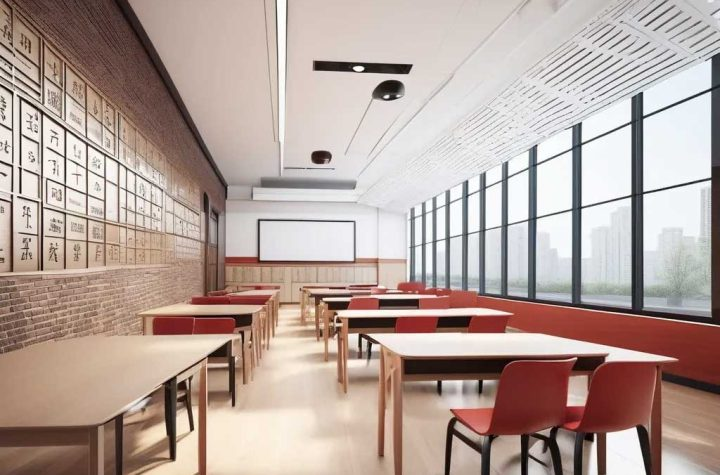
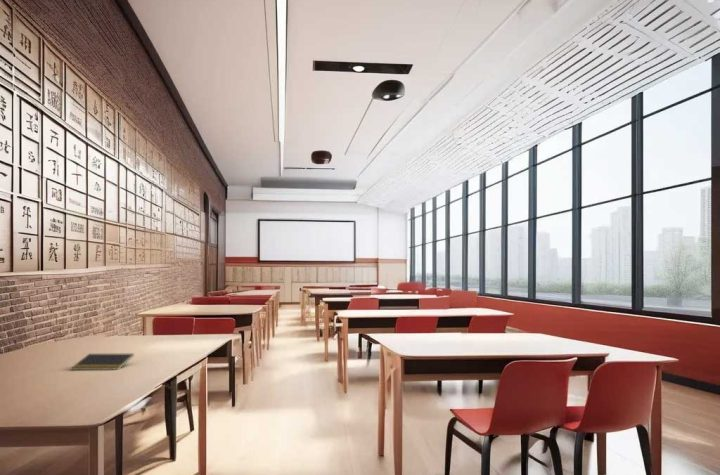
+ notepad (103, 361)
